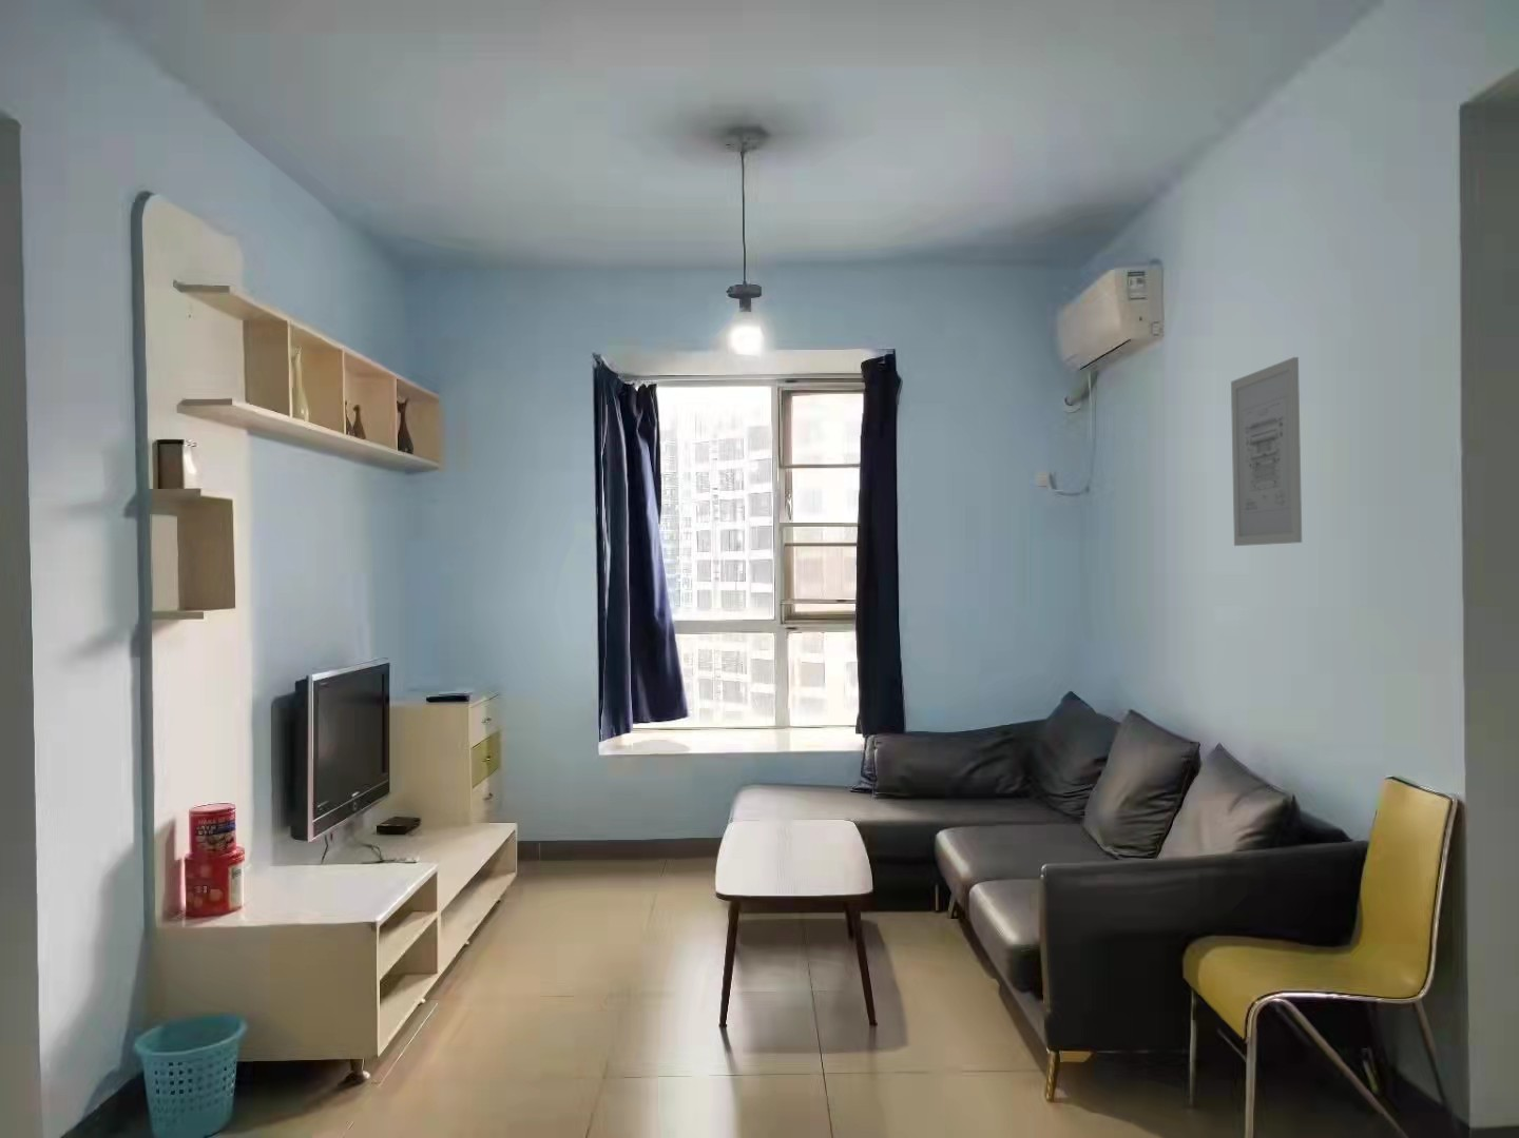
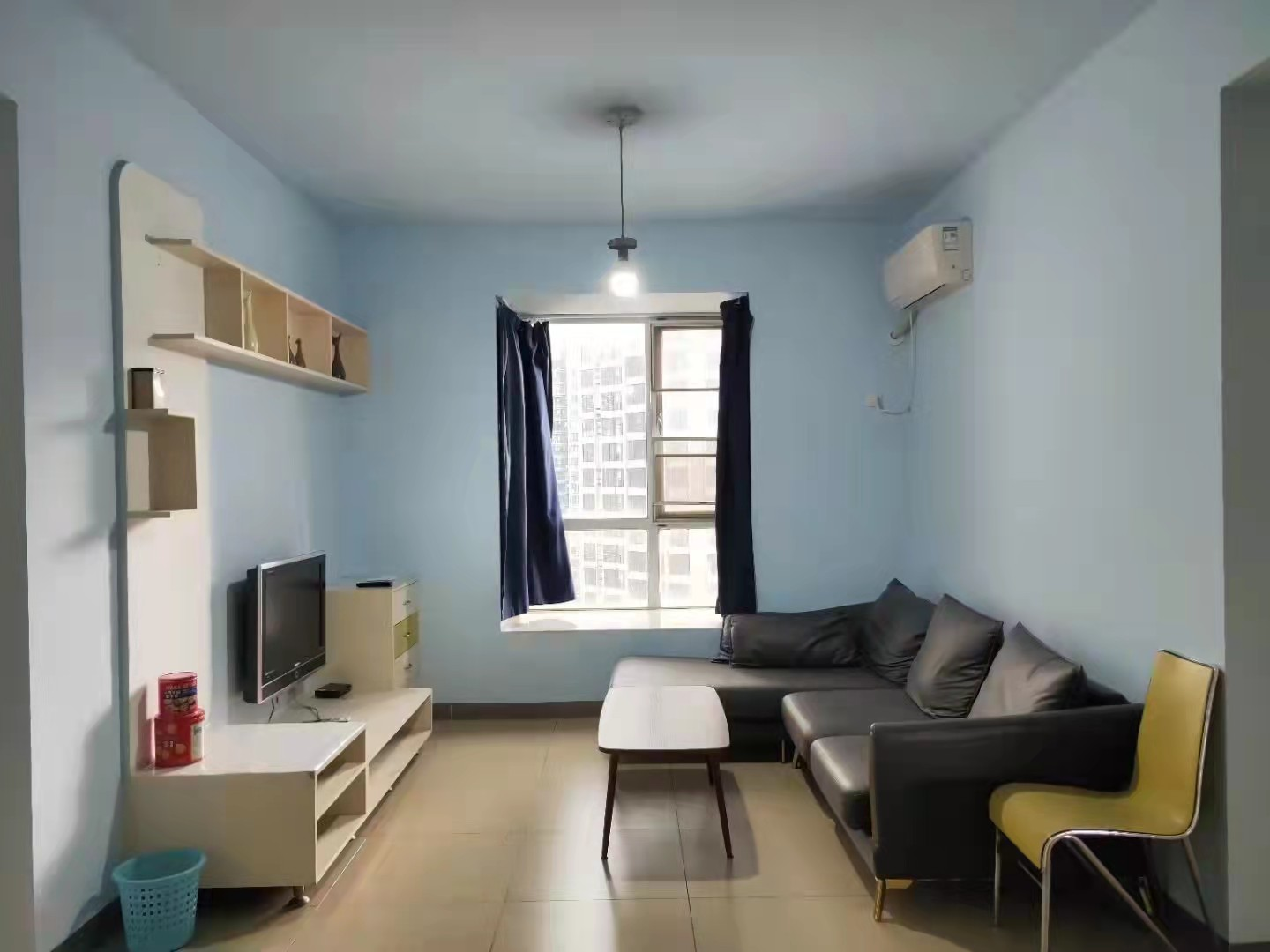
- wall art (1264, 457)
